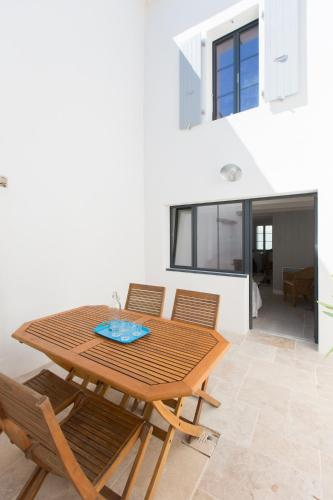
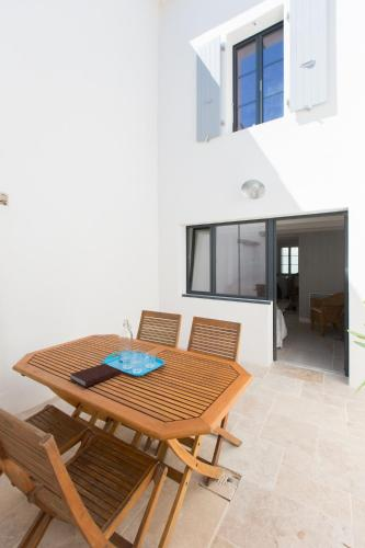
+ notebook (95, 374)
